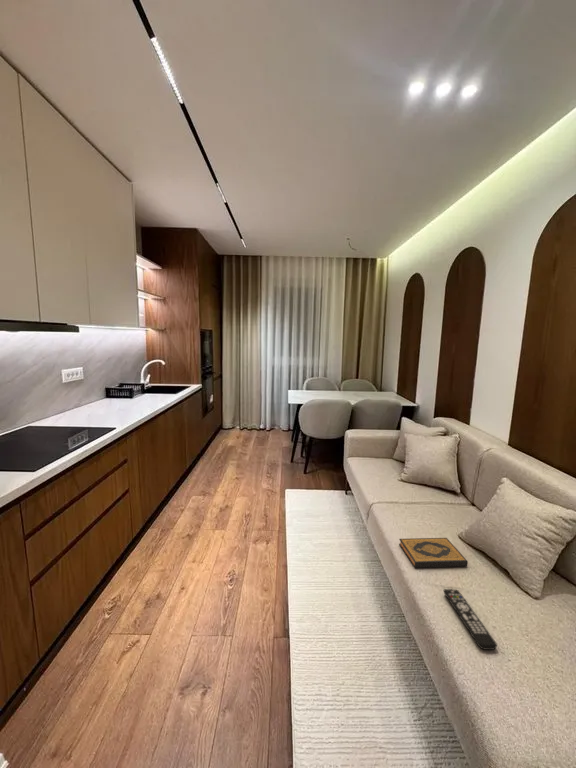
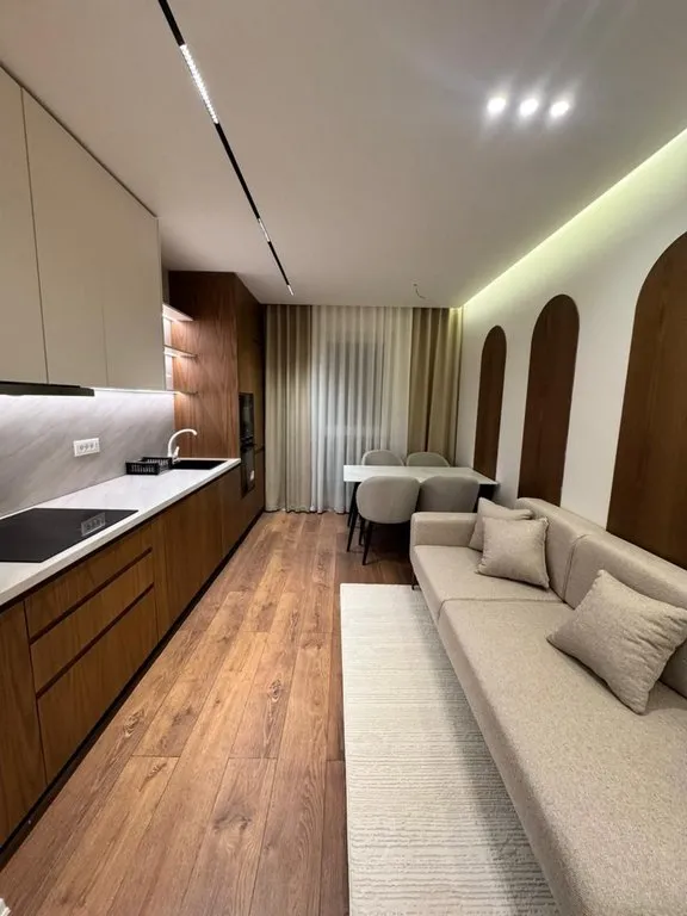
- remote control (467, 616)
- hardback book (431, 552)
